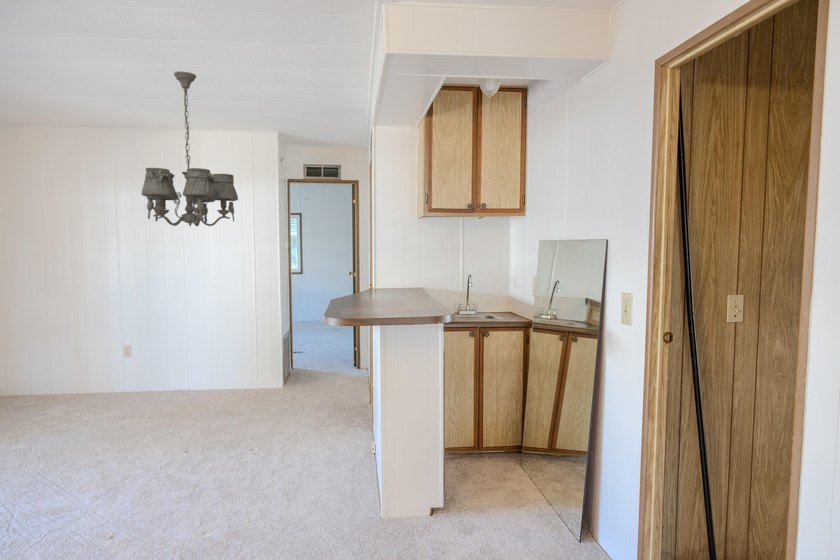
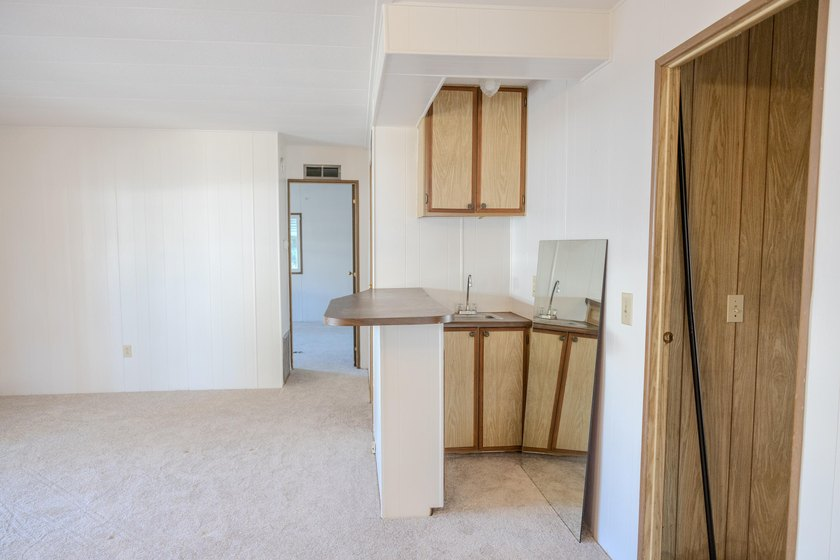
- chandelier (188, 150)
